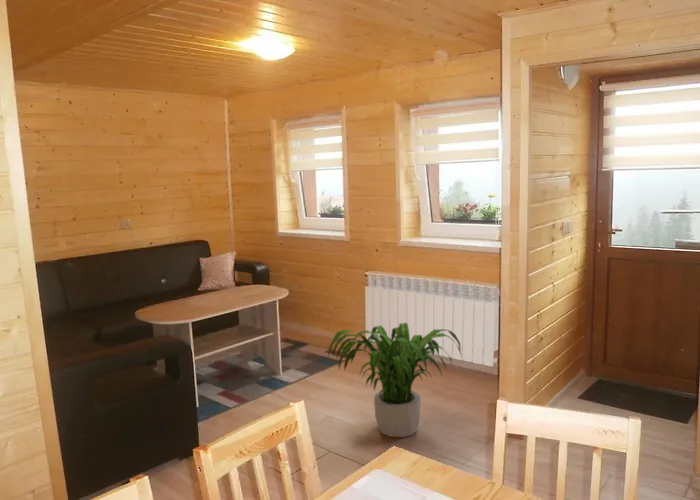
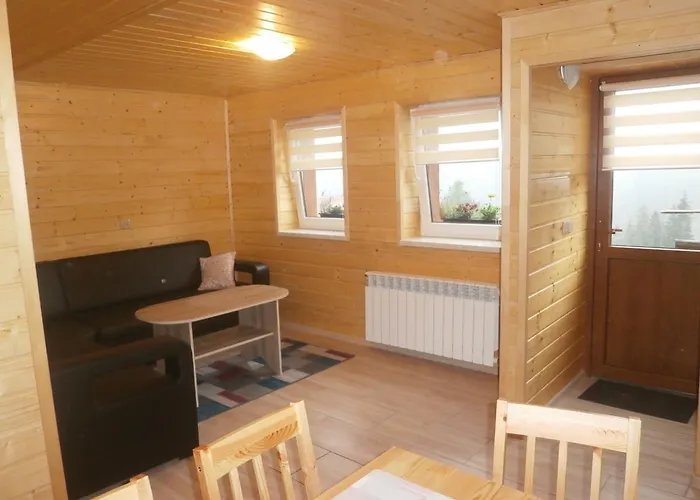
- potted plant (400, 380)
